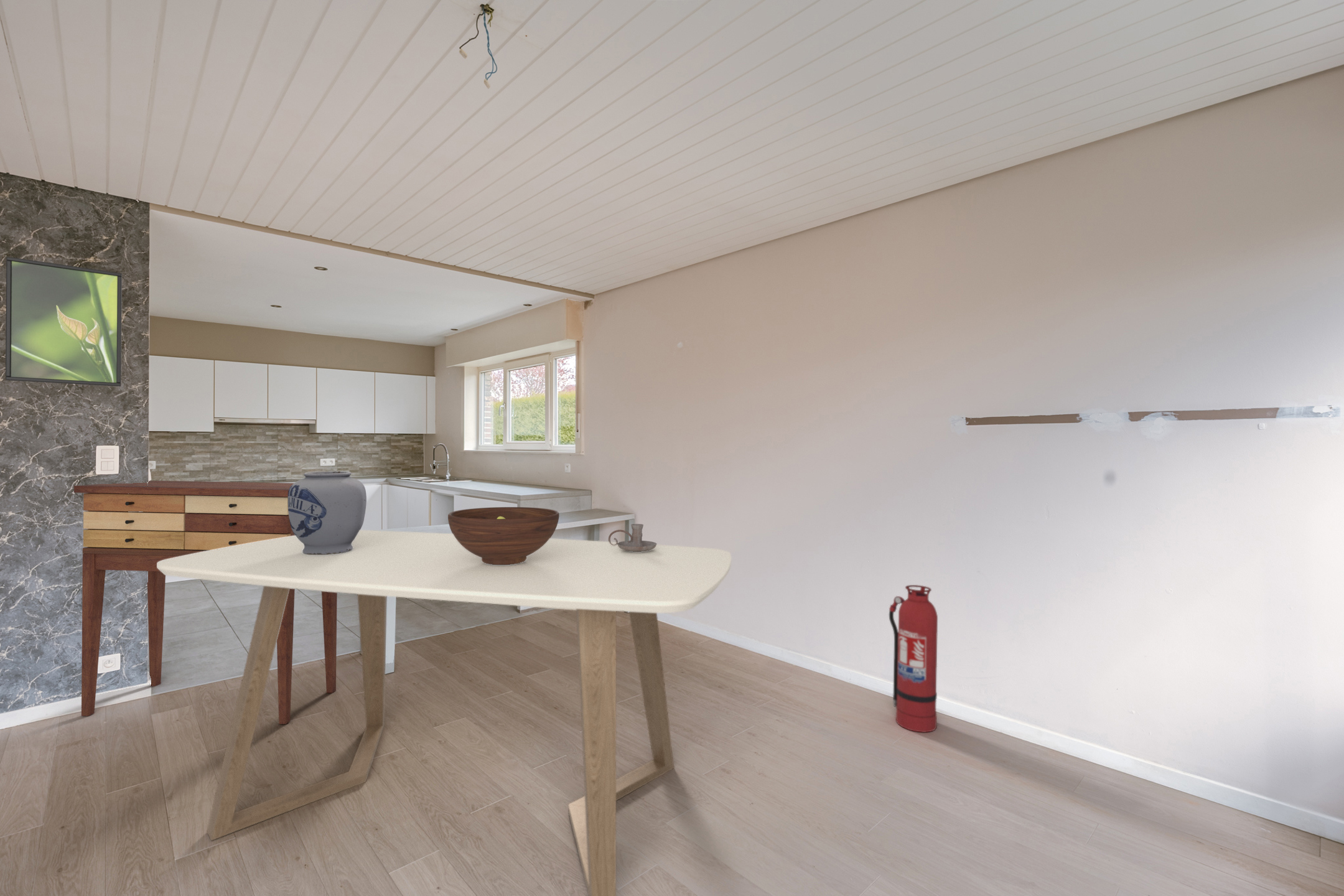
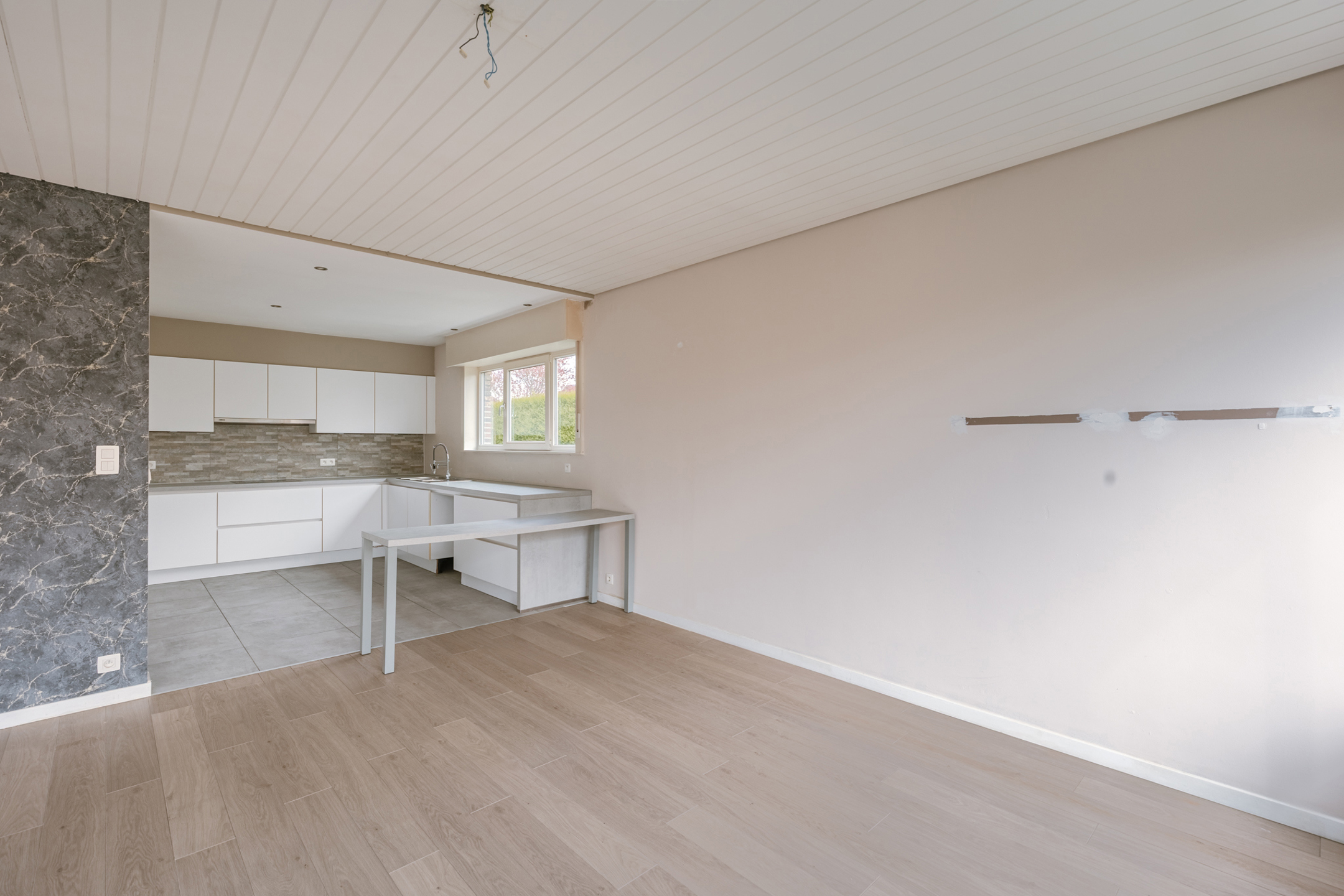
- fruit bowl (504, 536)
- vase (328, 511)
- fire extinguisher (912, 654)
- console table (206, 551)
- dining table (468, 602)
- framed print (66, 324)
- candle holder (632, 537)
